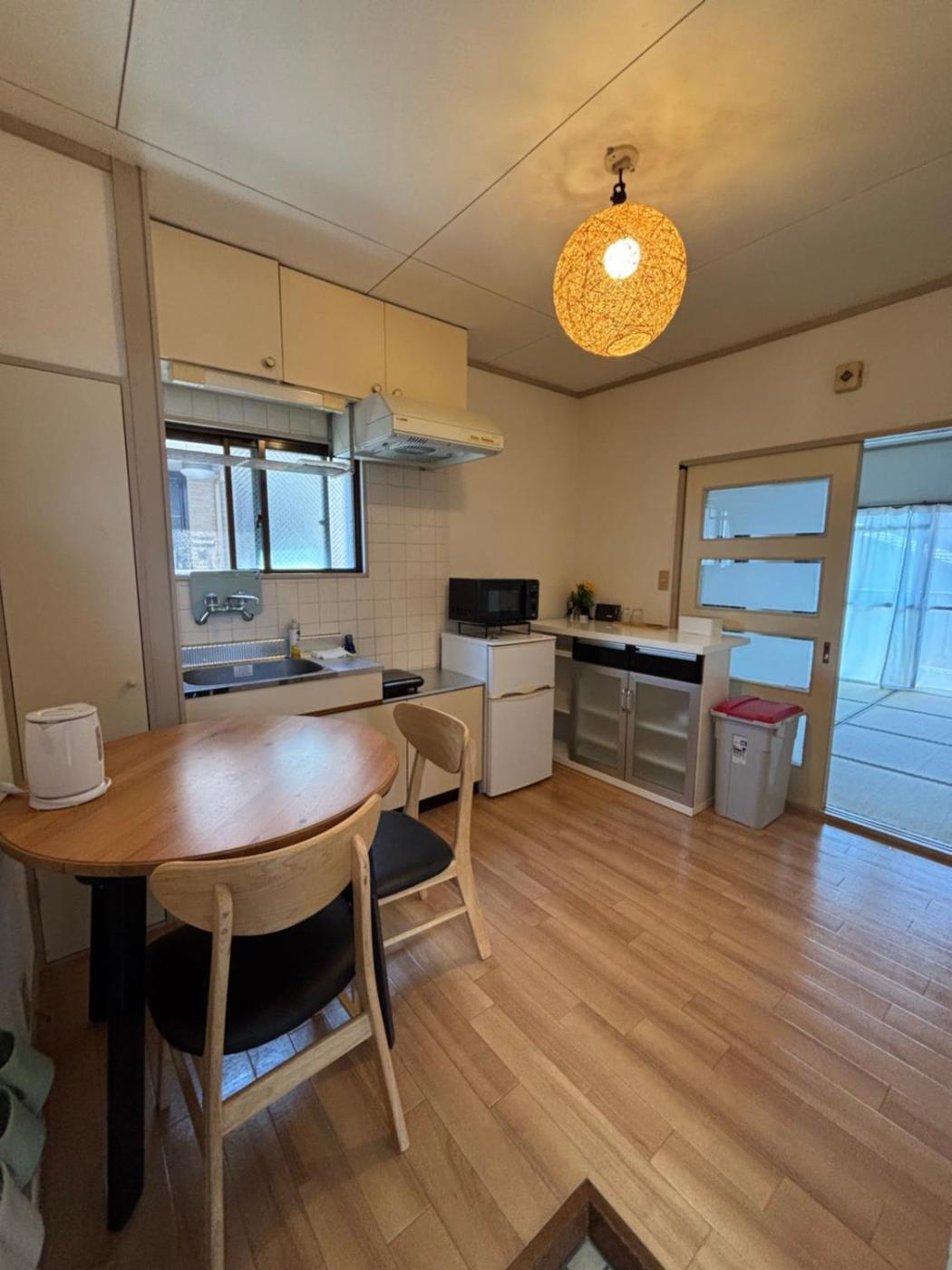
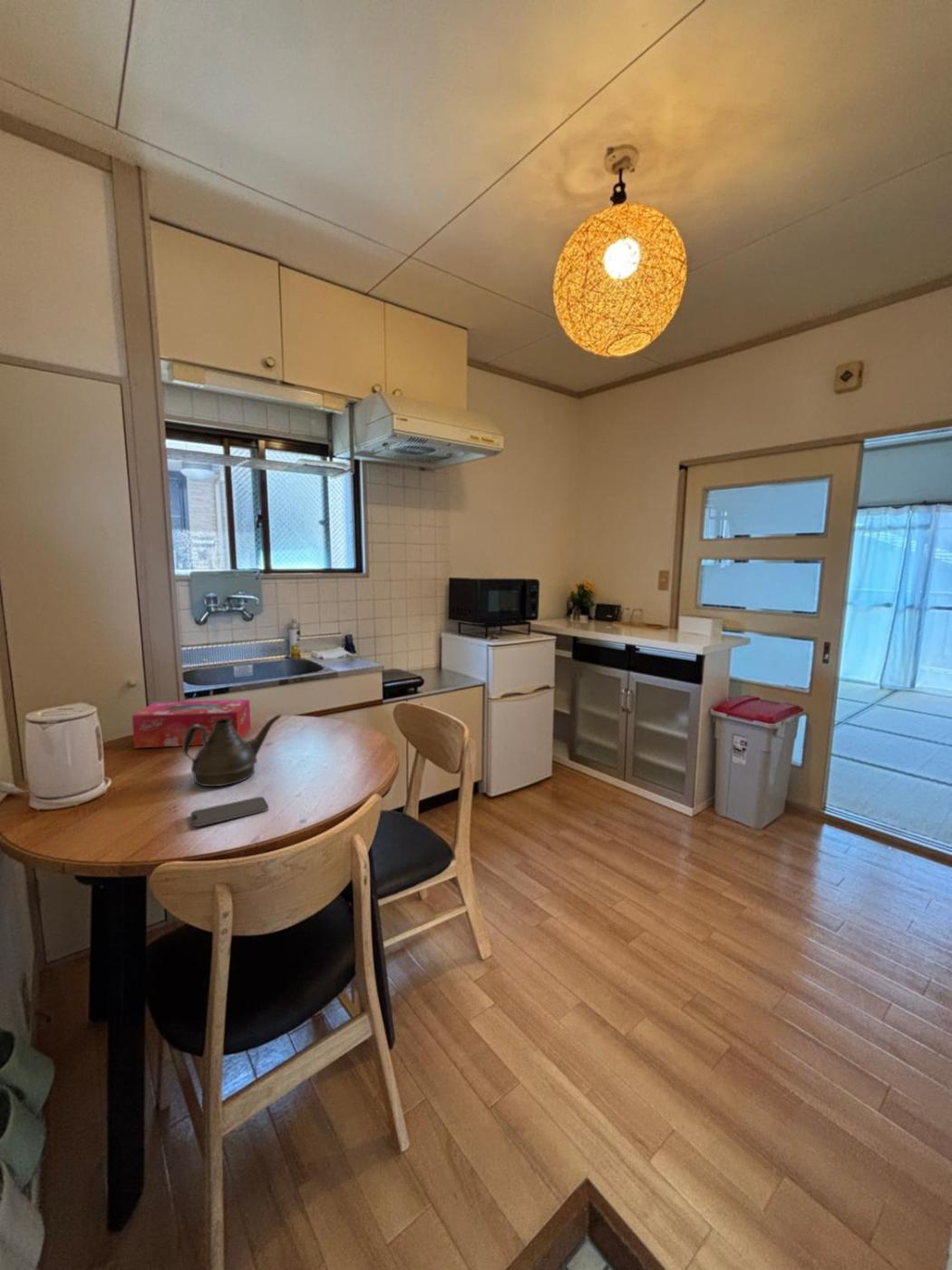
+ teapot (237, 746)
+ tissue box (195, 722)
+ smartphone (230, 810)
